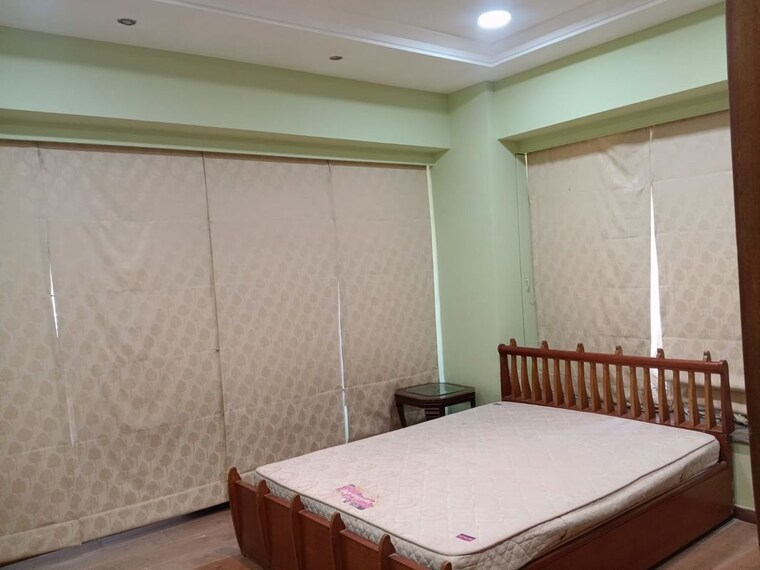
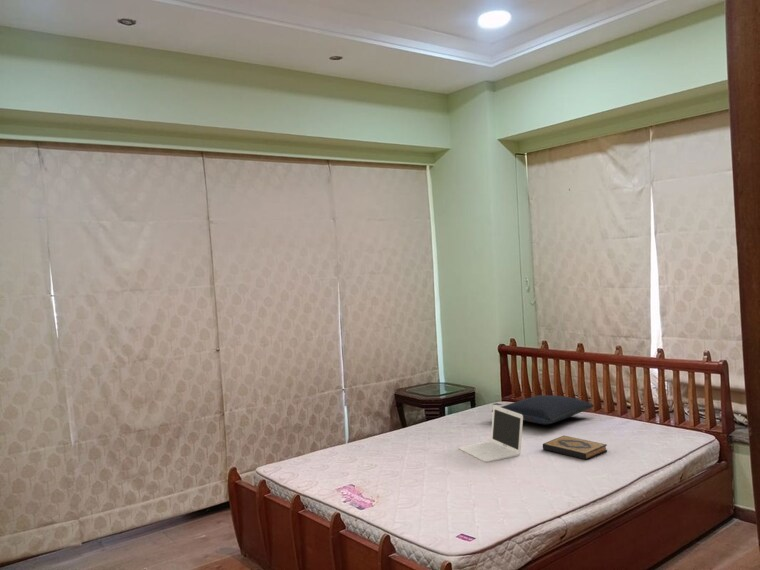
+ hardback book (574, 447)
+ pillow (541, 408)
+ laptop (491, 432)
